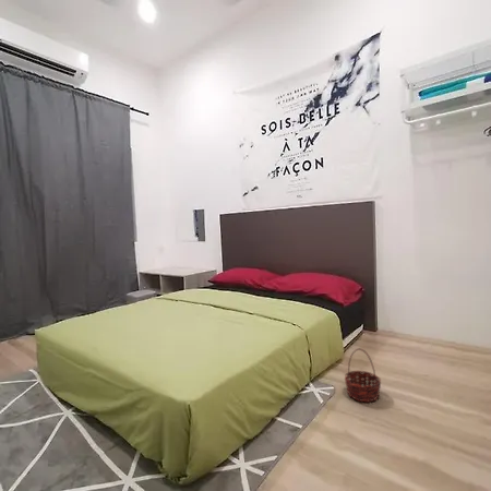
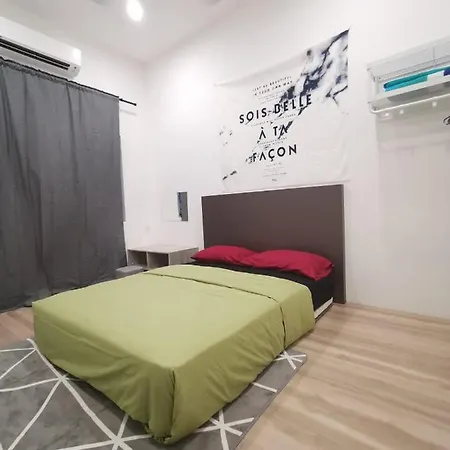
- basket (362, 371)
